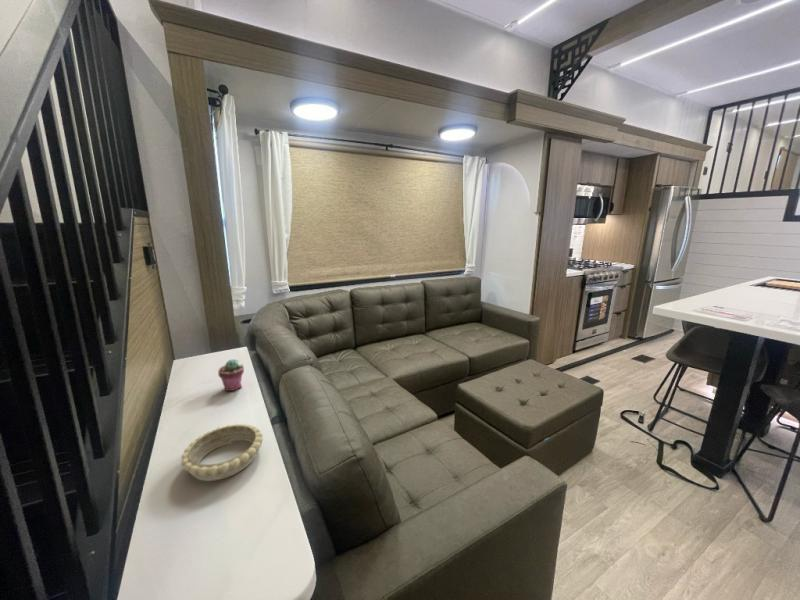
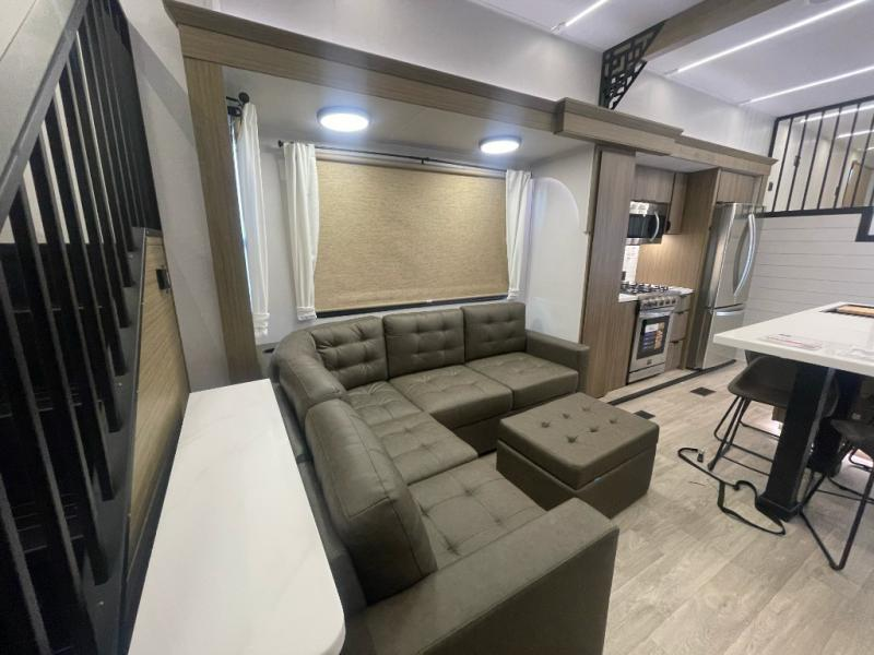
- decorative bowl (223, 445)
- potted succulent (231, 373)
